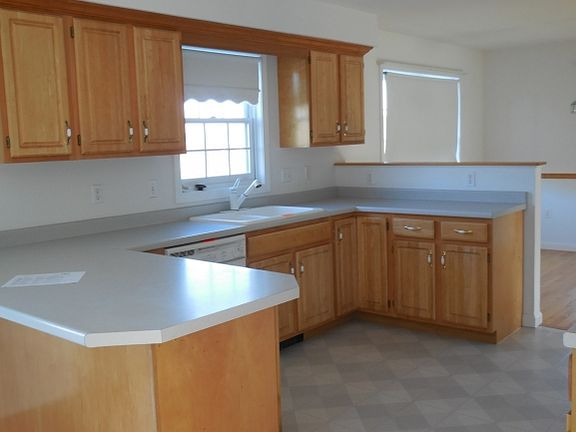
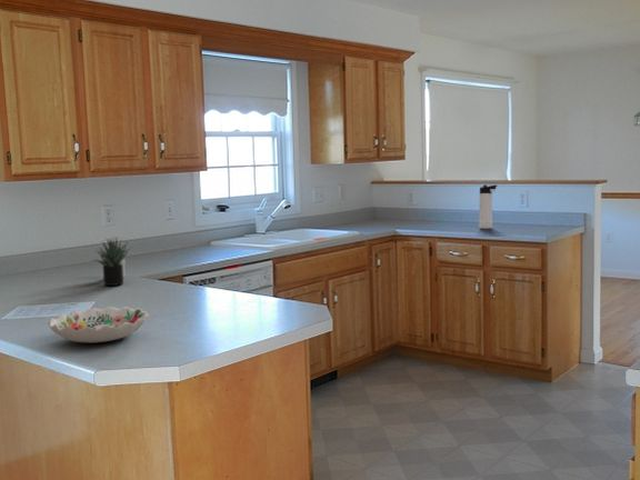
+ succulent plant (112, 258)
+ decorative bowl (99, 327)
+ thermos bottle (488, 207)
